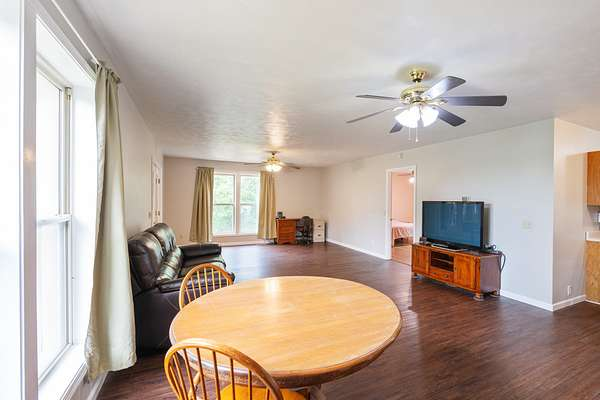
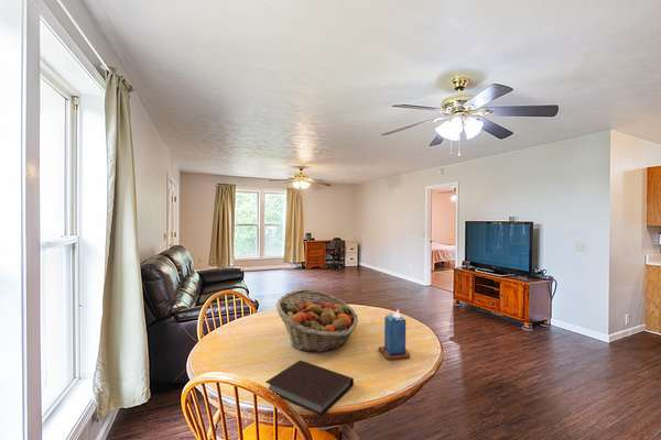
+ candle (393, 331)
+ notebook (310, 383)
+ fruit basket (317, 317)
